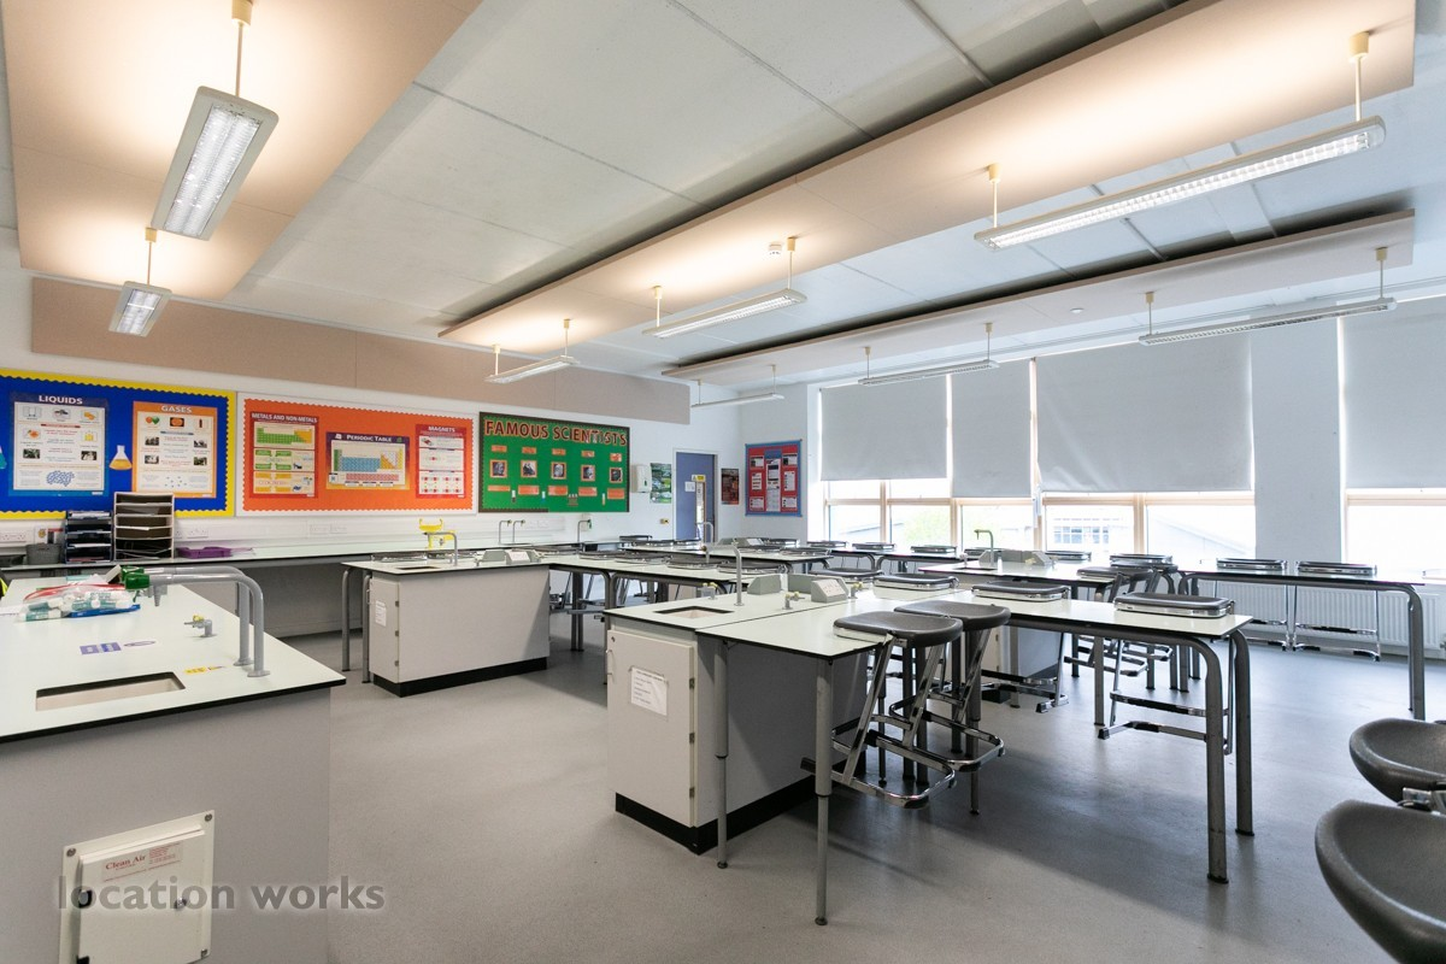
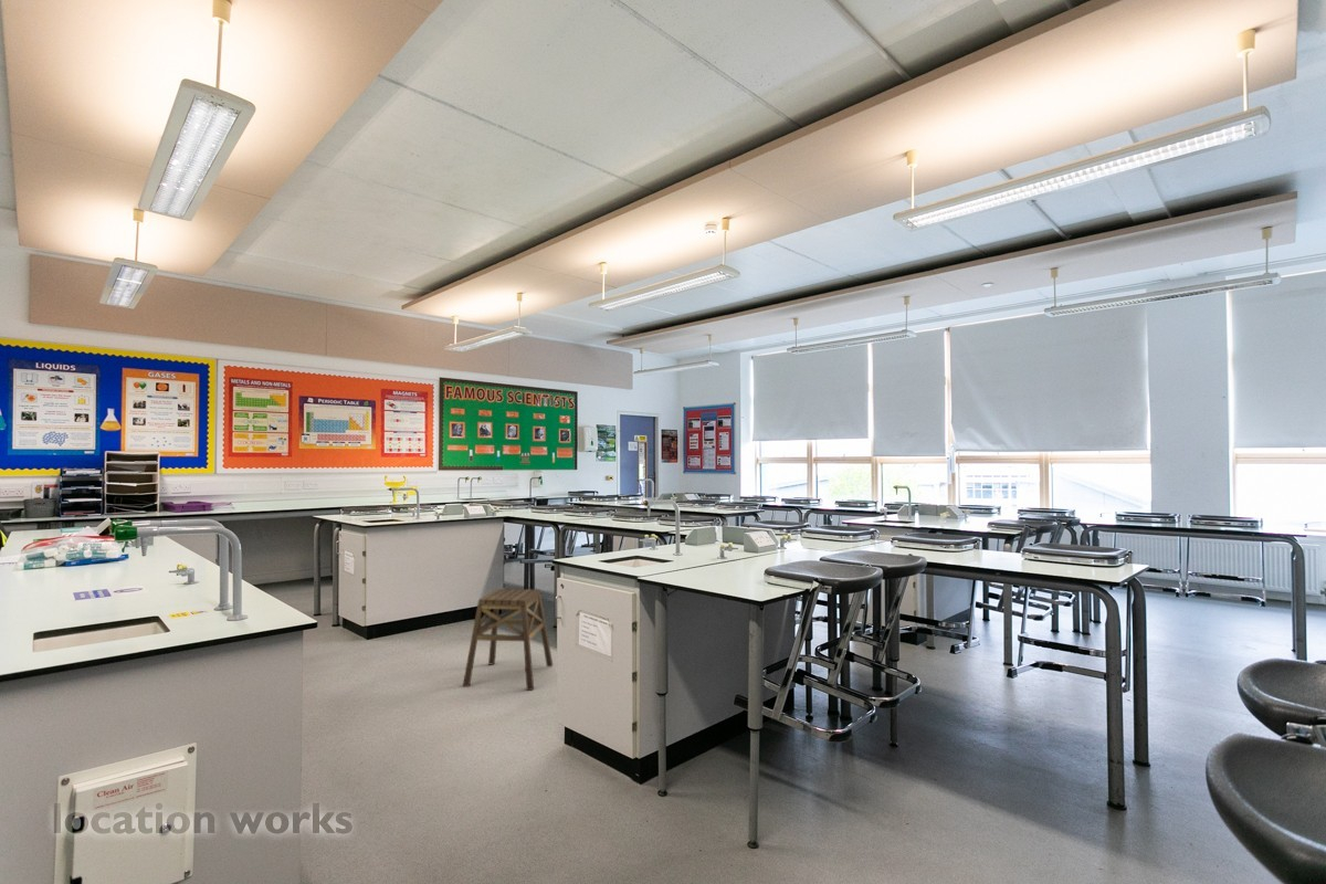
+ stool (509, 635)
